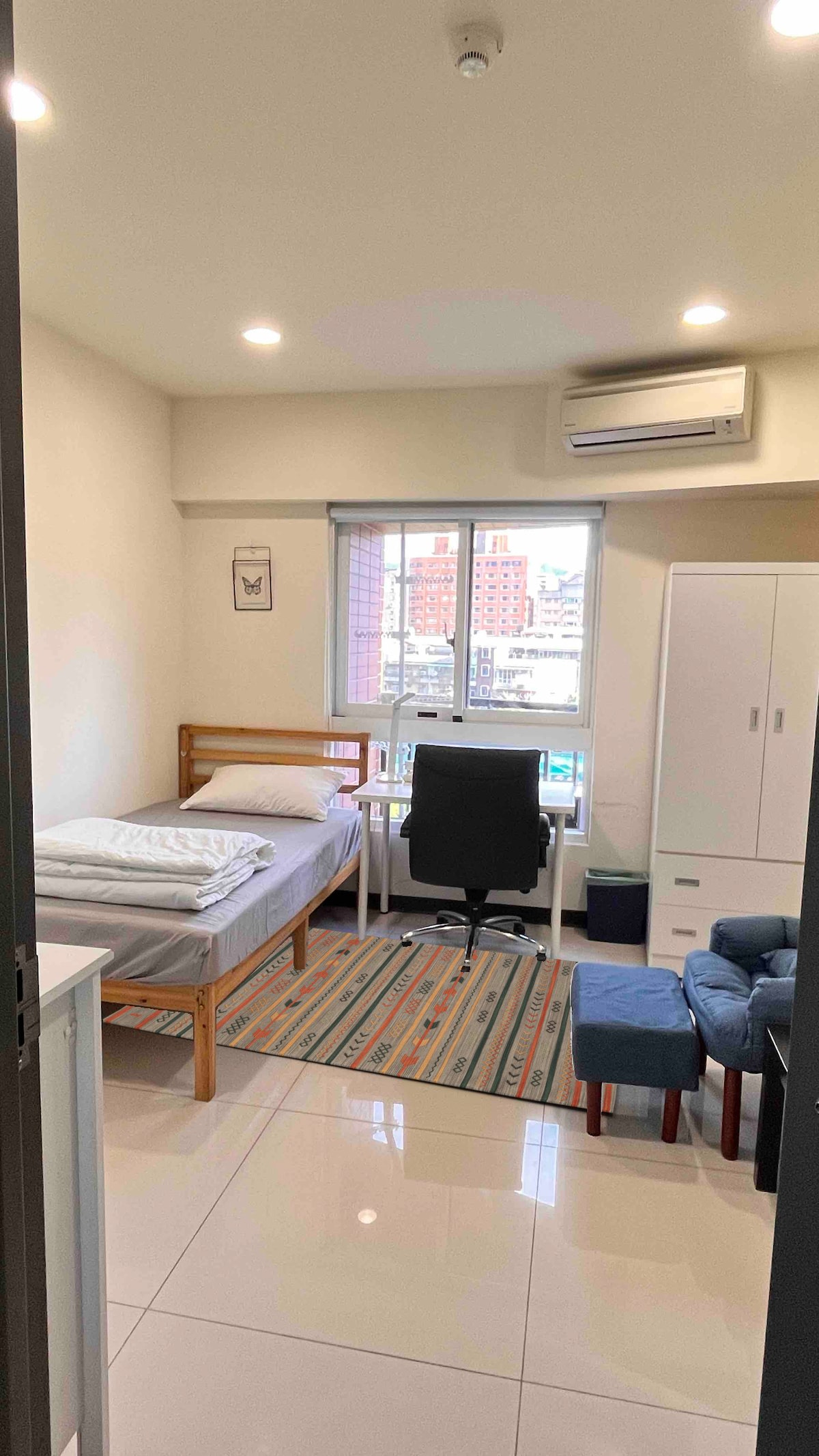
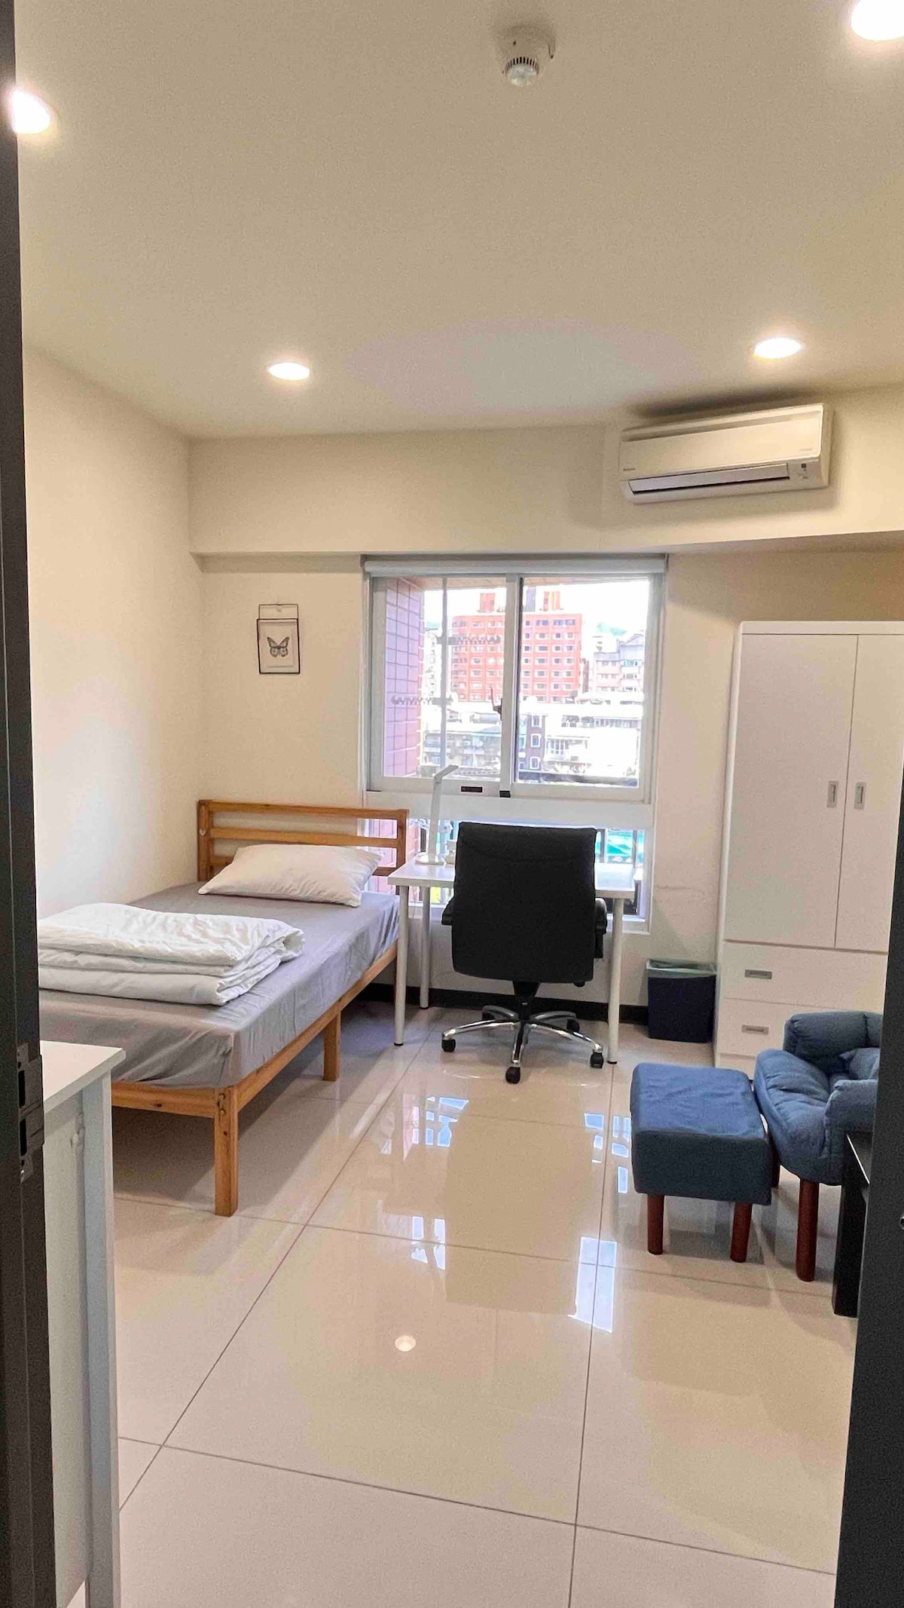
- rug (388, 993)
